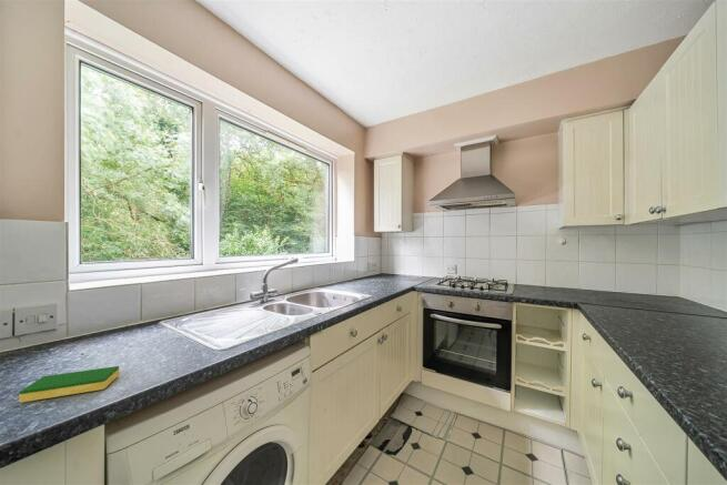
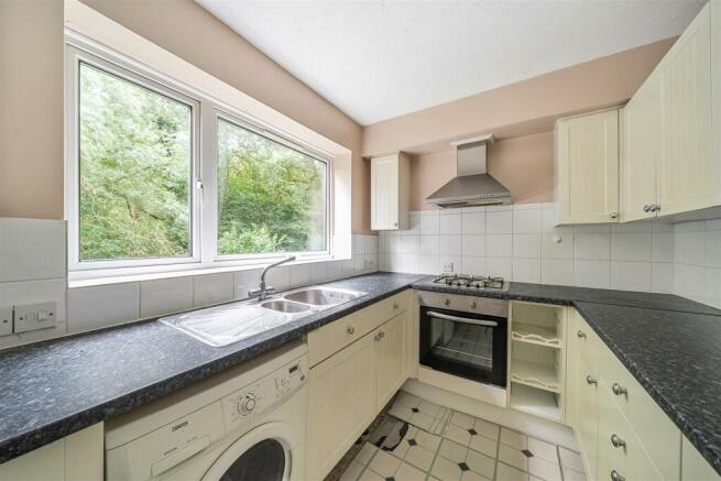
- dish sponge (73, 382)
